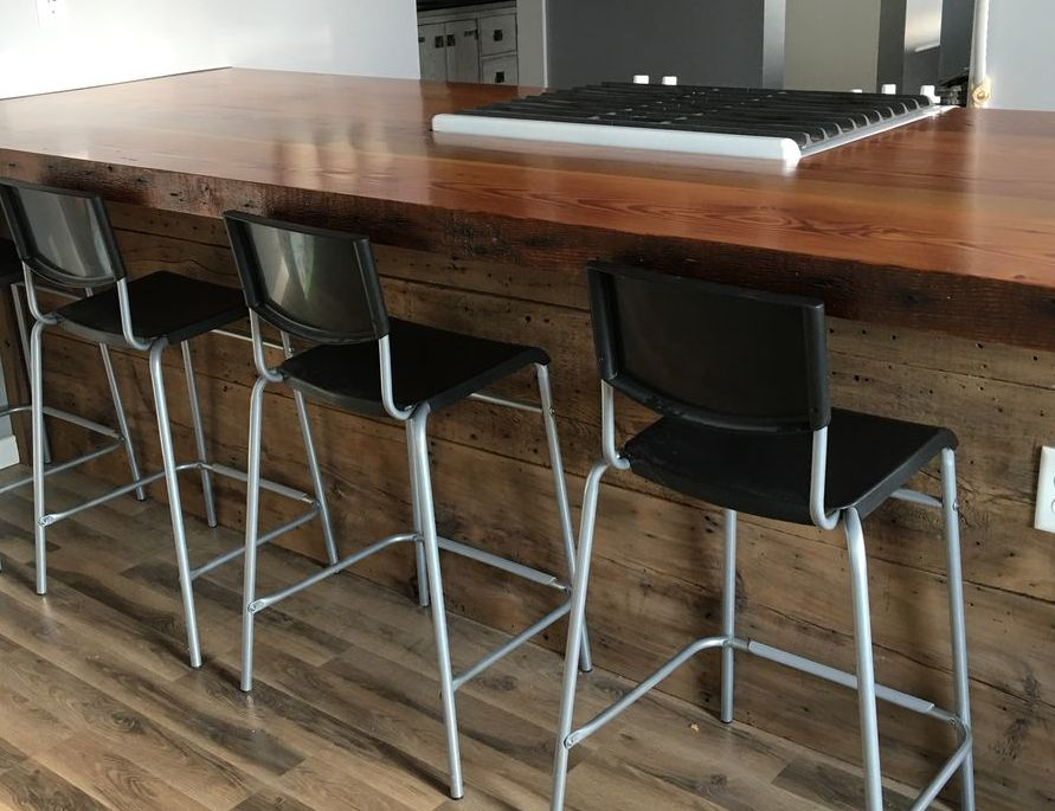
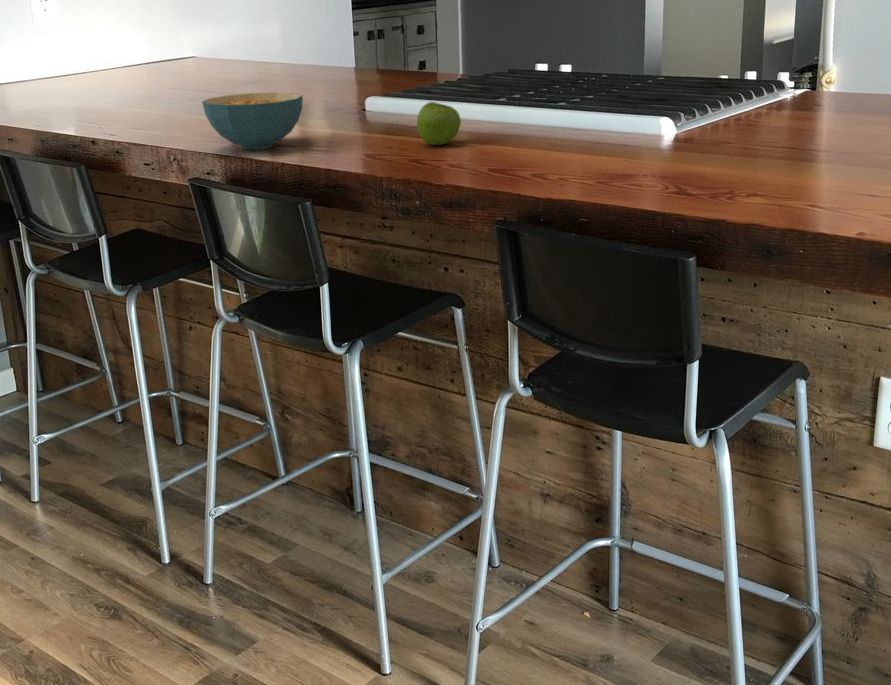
+ cereal bowl (255, 122)
+ fruit (438, 123)
